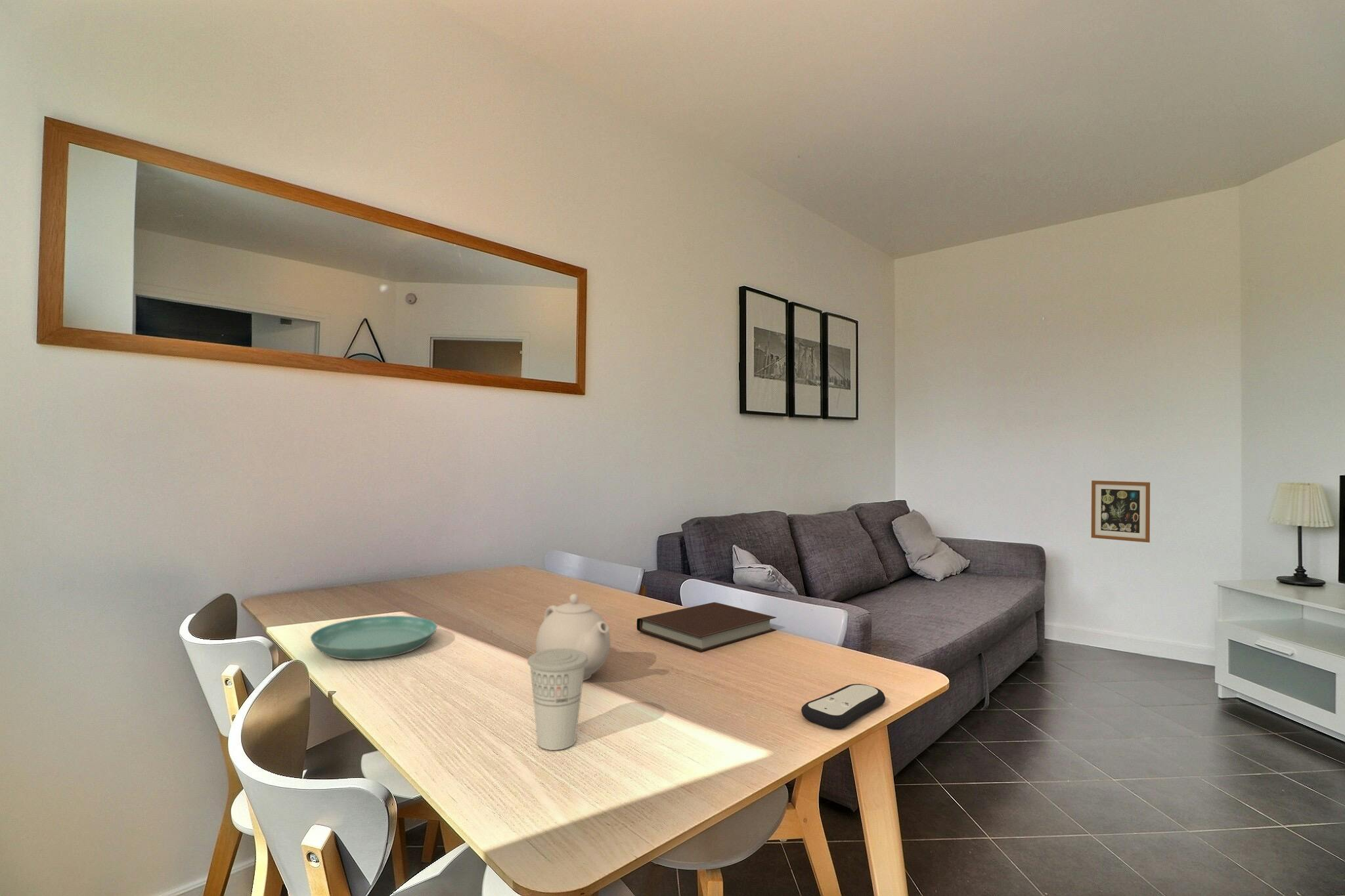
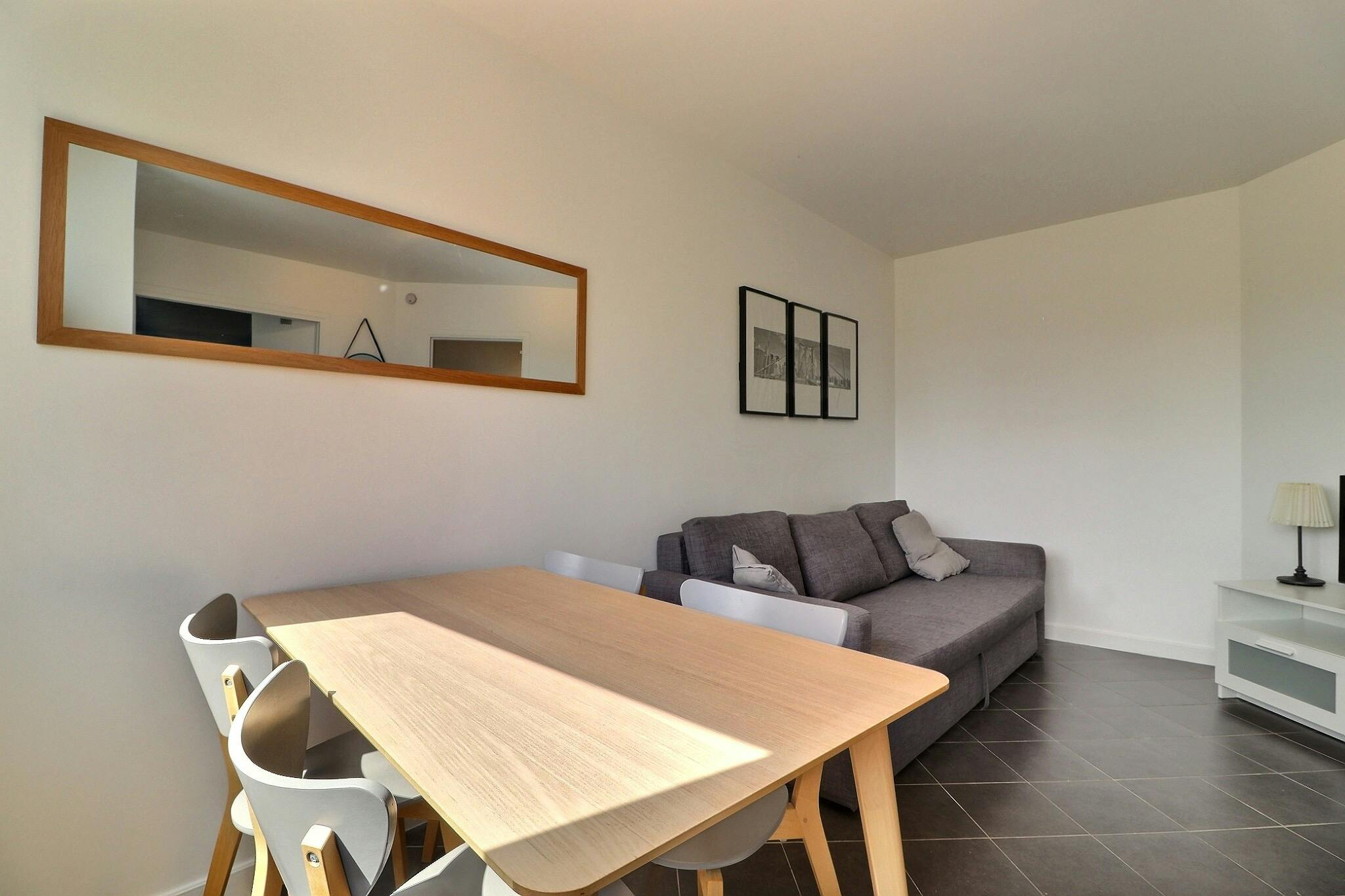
- notebook (707, 624)
- saucer (376, 637)
- teapot (573, 635)
- remote control (846, 704)
- wall art (1120, 511)
- cup (557, 698)
